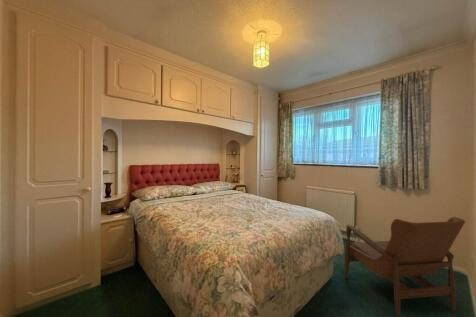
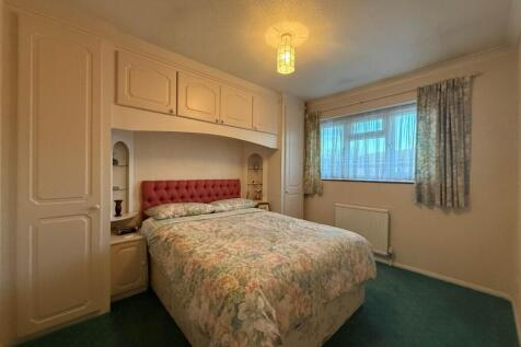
- armchair (397, 252)
